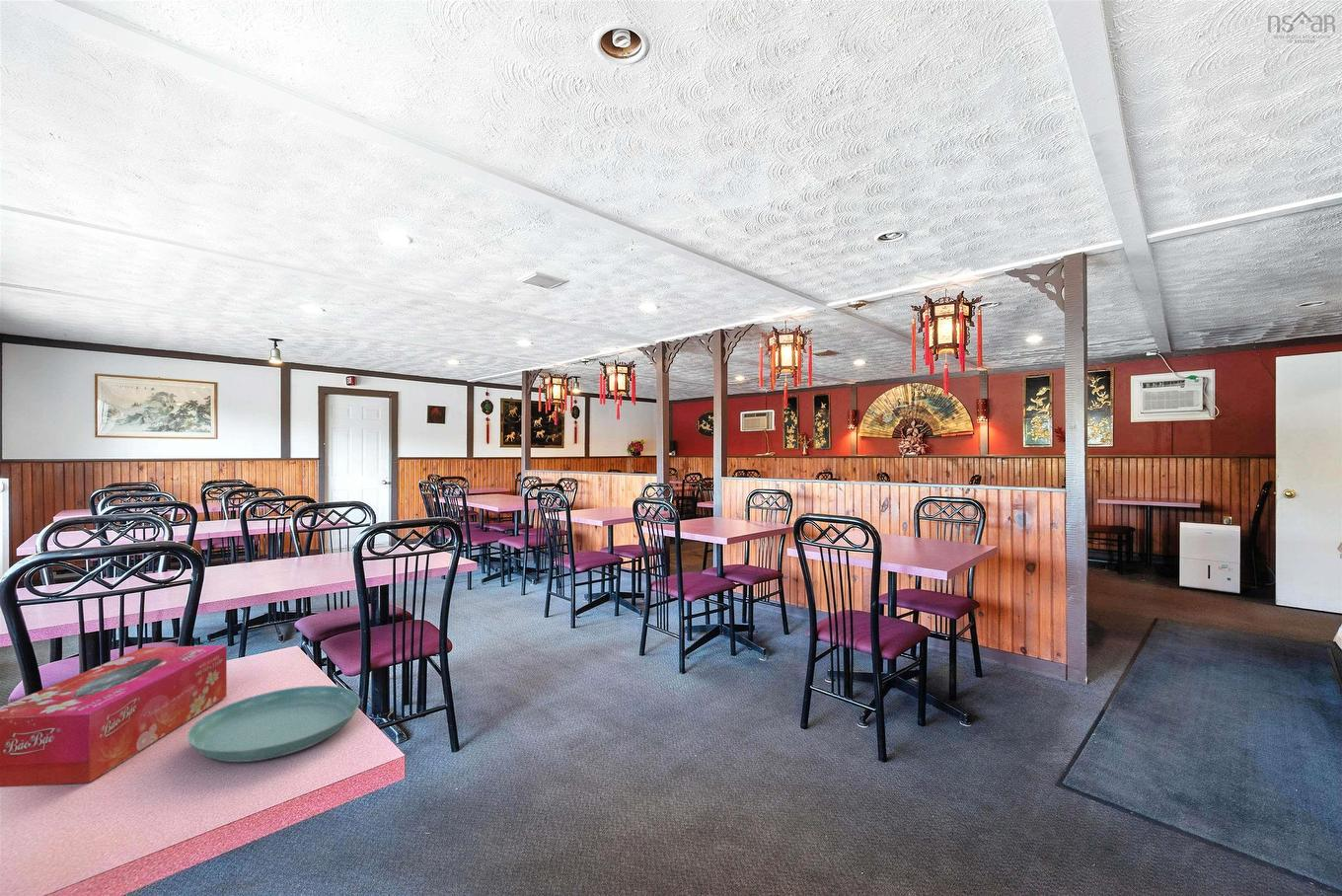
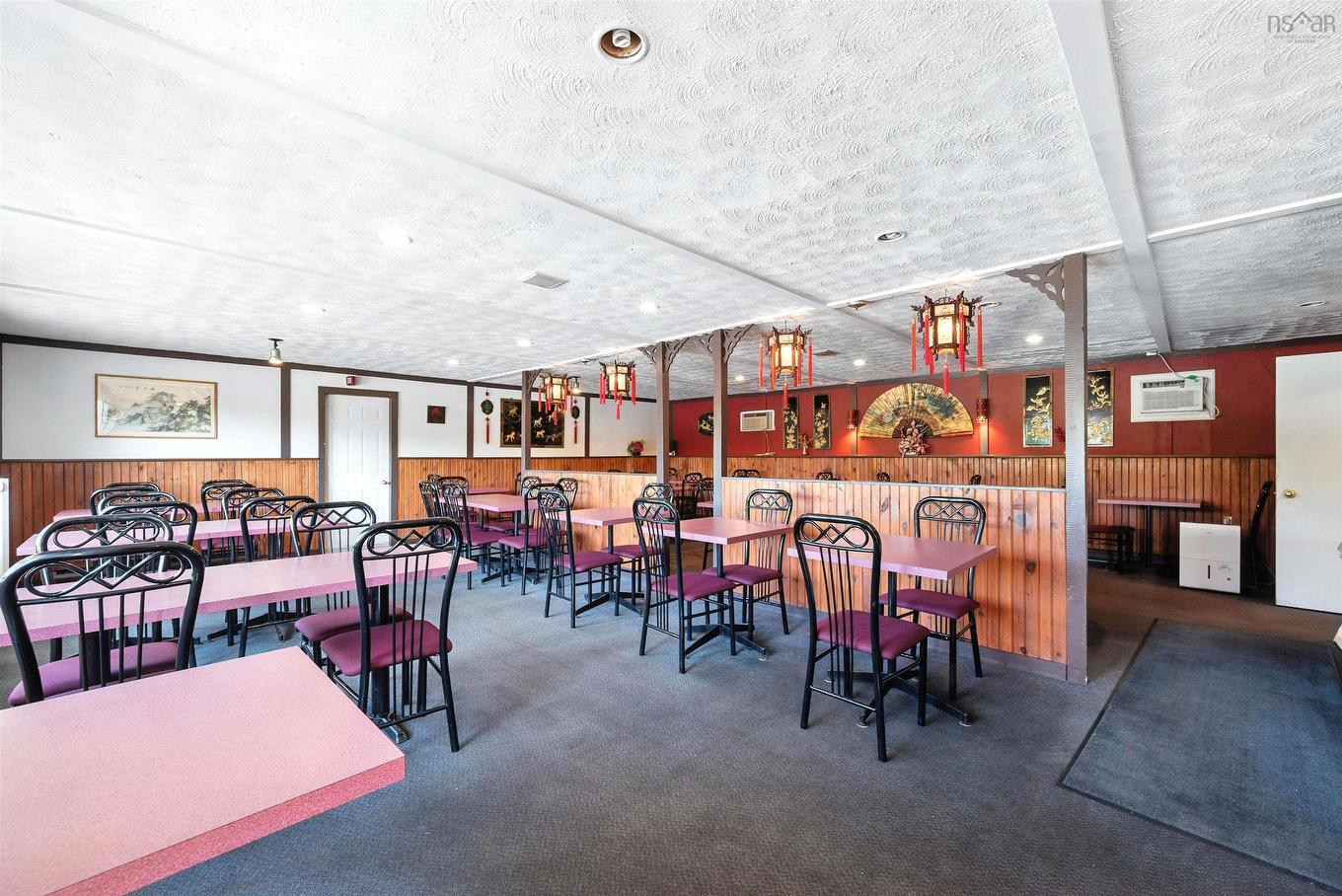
- saucer (279, 722)
- tissue box (119, 706)
